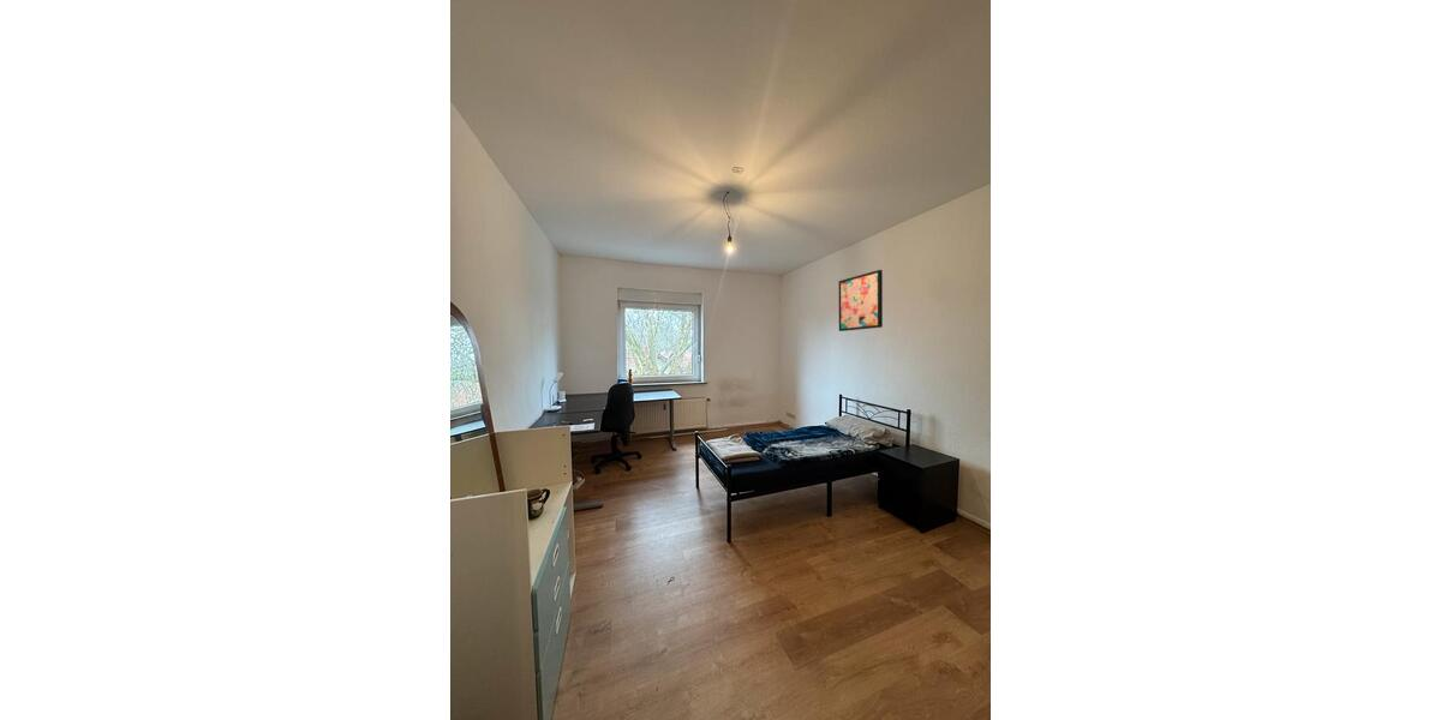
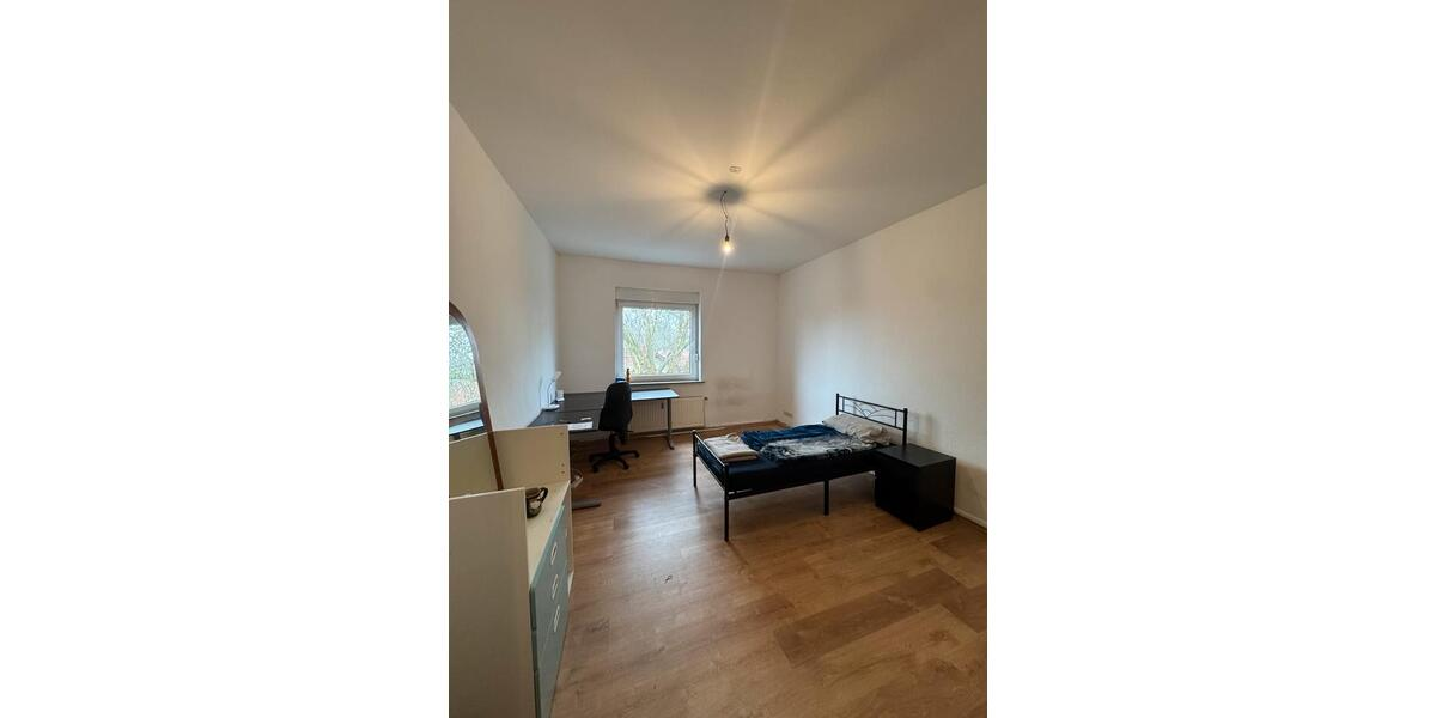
- wall art (859, 302)
